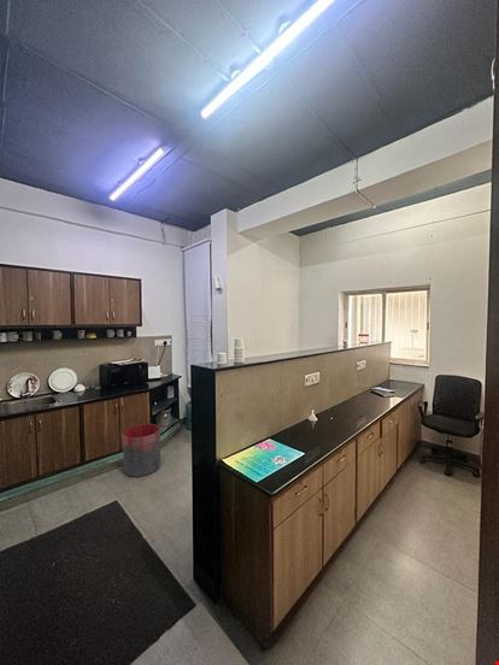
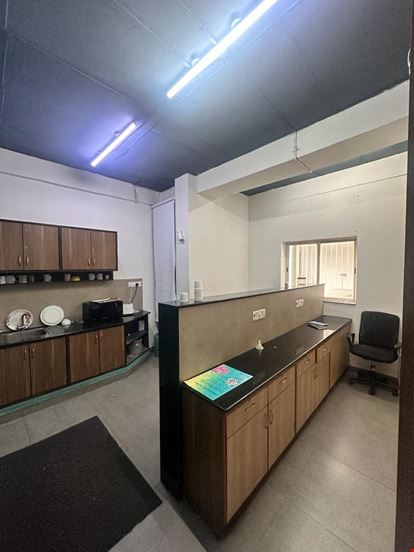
- trash can (141, 448)
